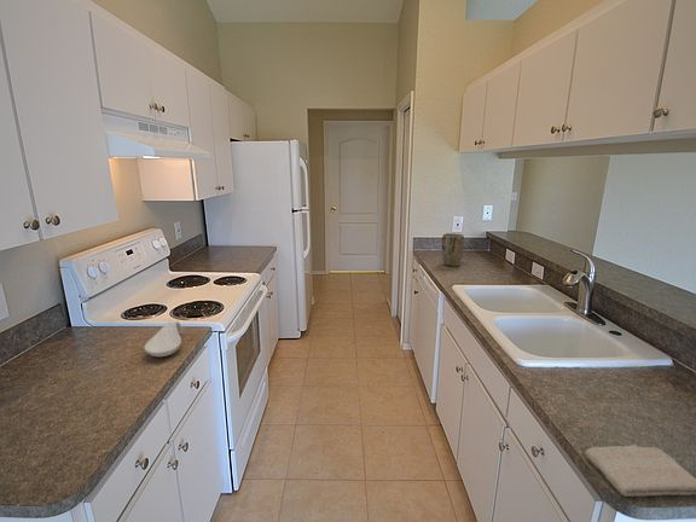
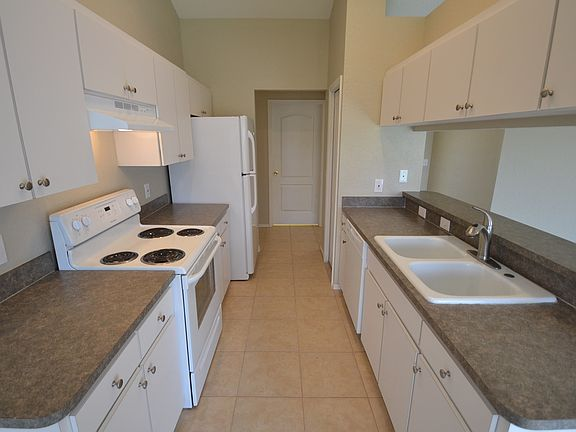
- washcloth (642, 469)
- plant pot (452, 249)
- spoon rest (167, 337)
